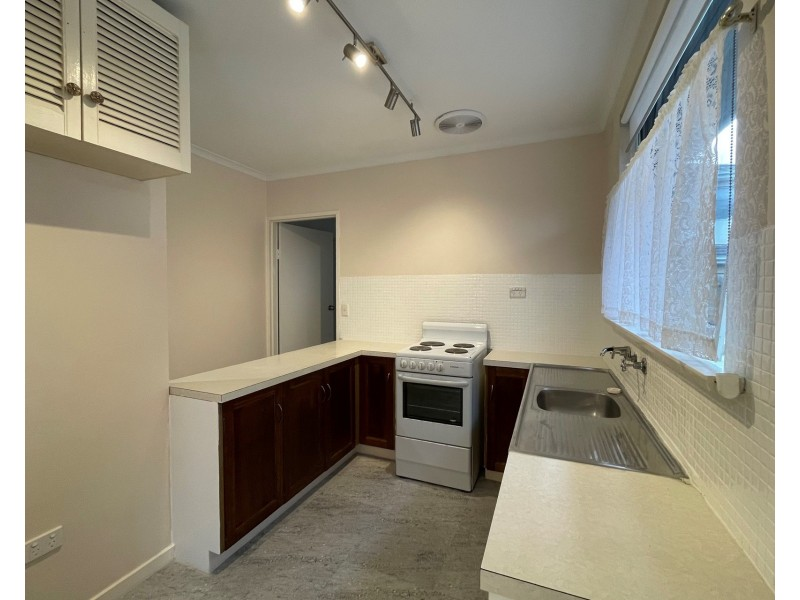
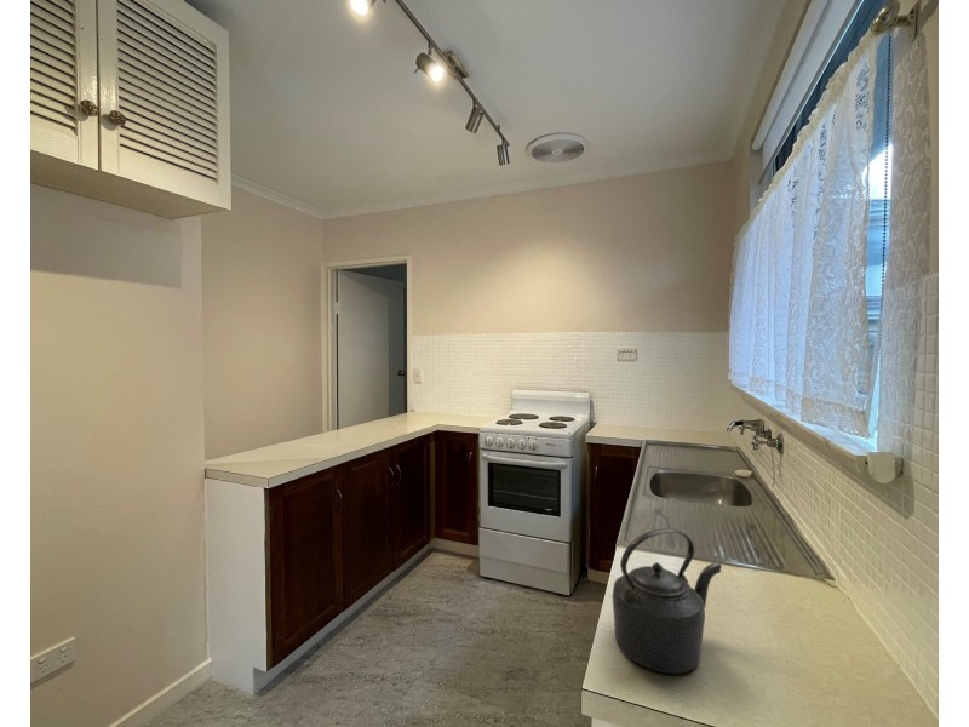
+ kettle (672, 583)
